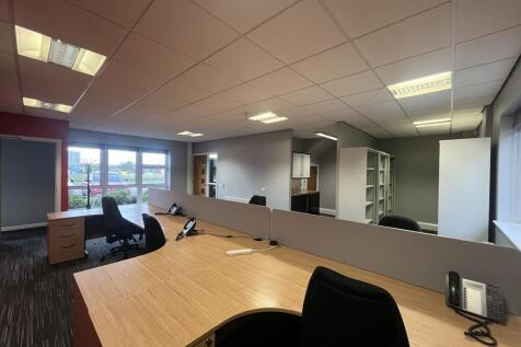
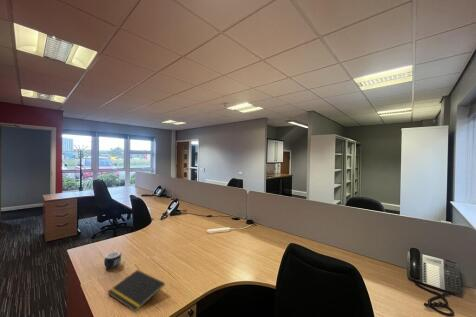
+ mug (114, 259)
+ notepad (136, 288)
